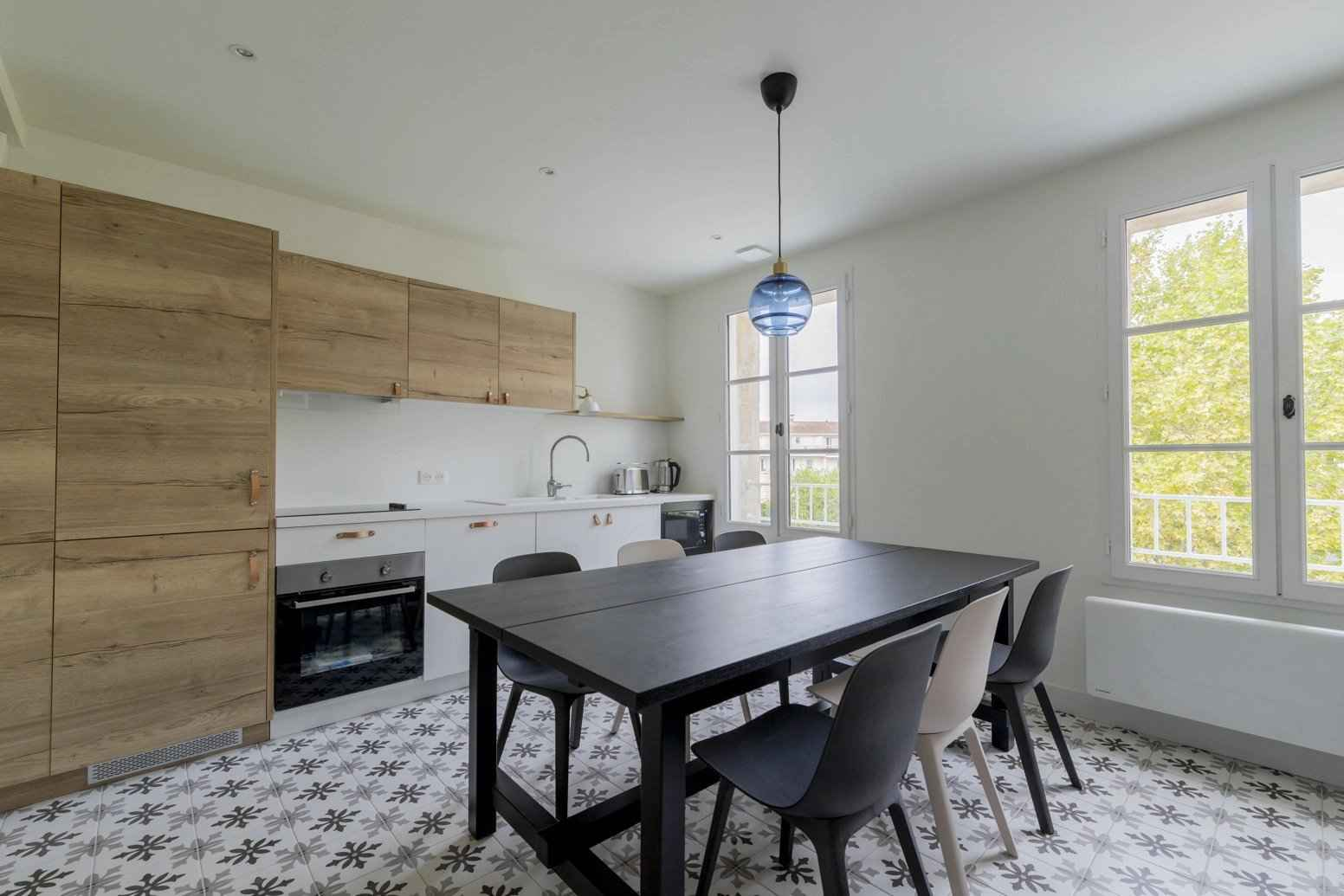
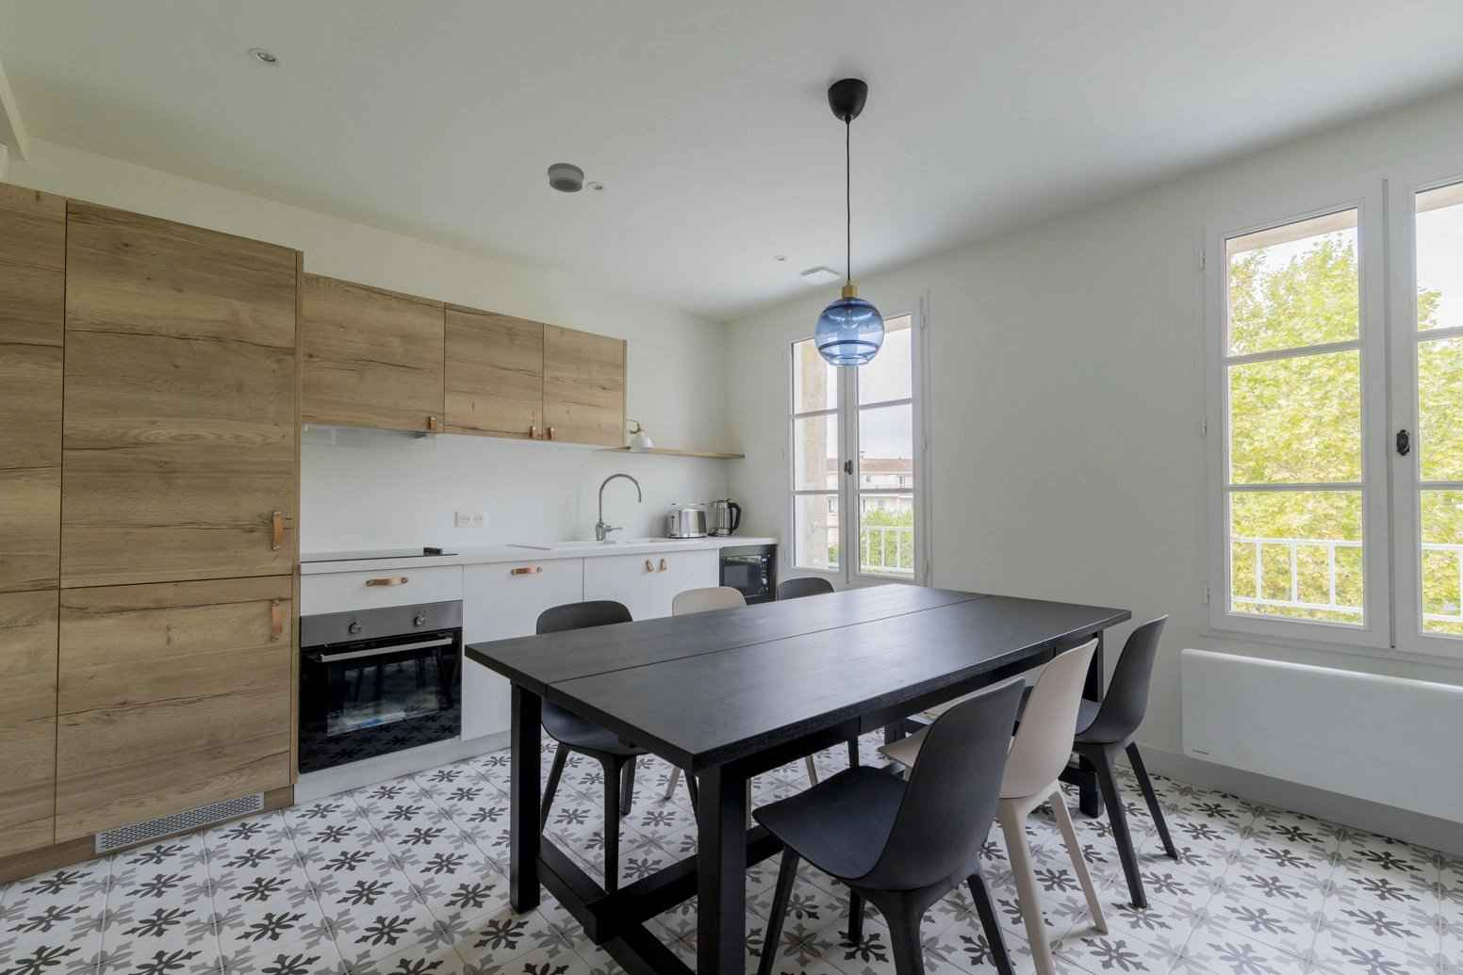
+ smoke detector (566, 175)
